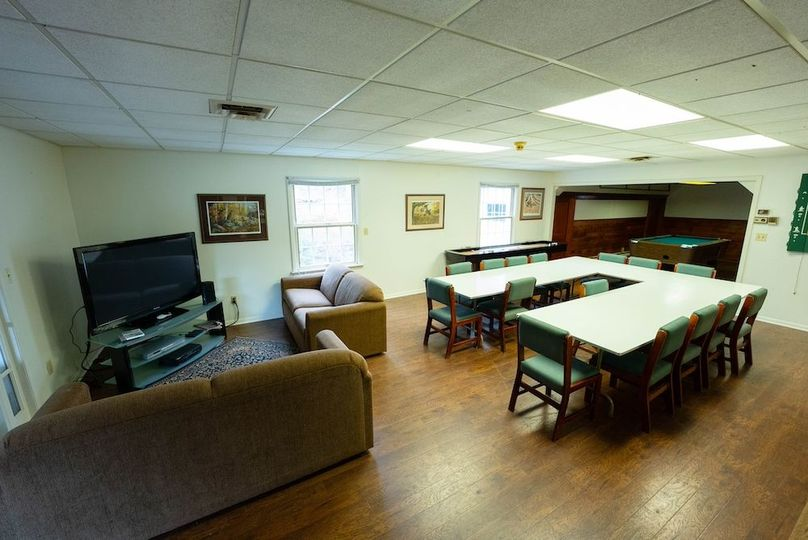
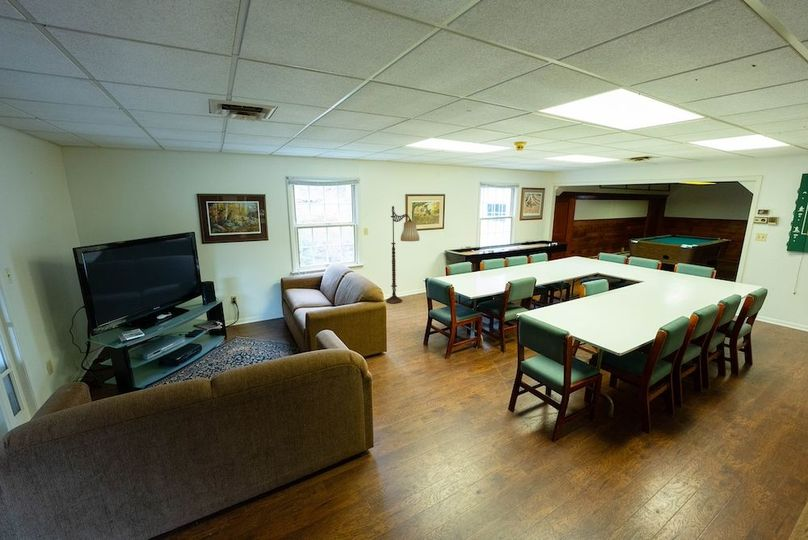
+ floor lamp (394, 257)
